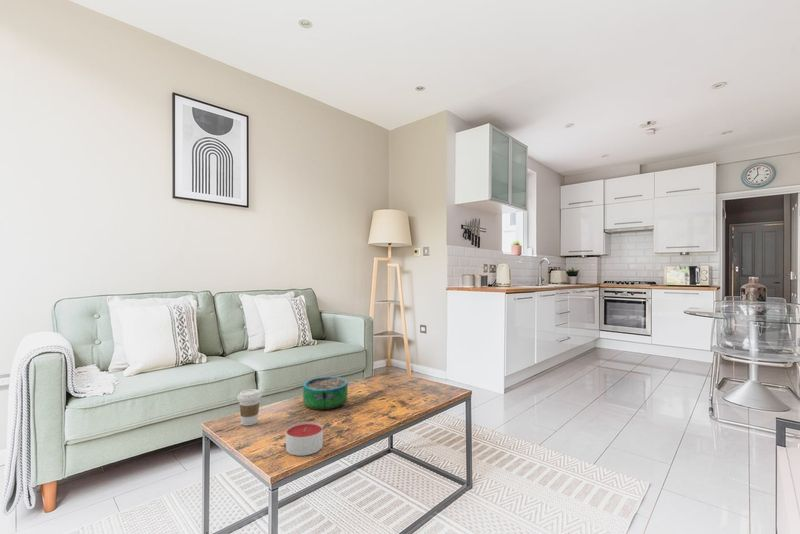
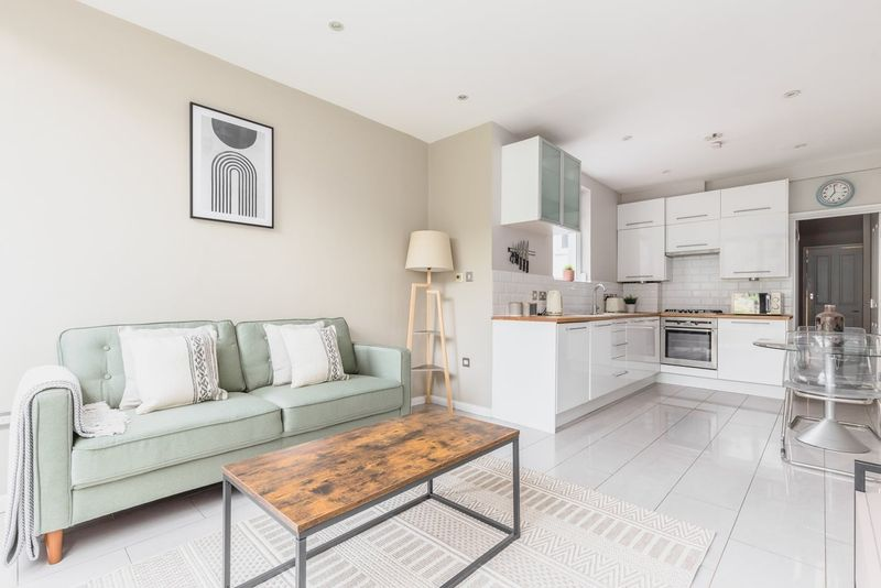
- coffee cup (249, 407)
- decorative bowl (325, 392)
- candle (304, 437)
